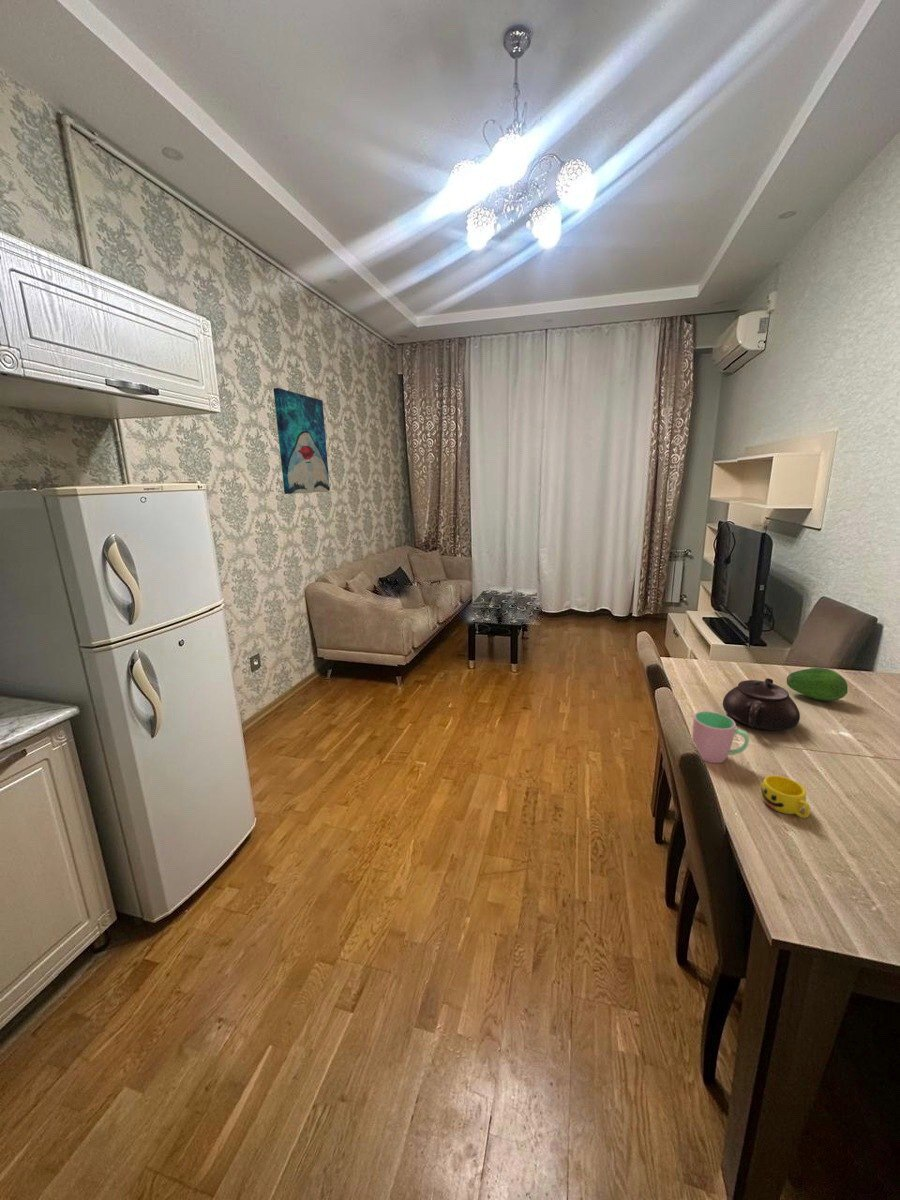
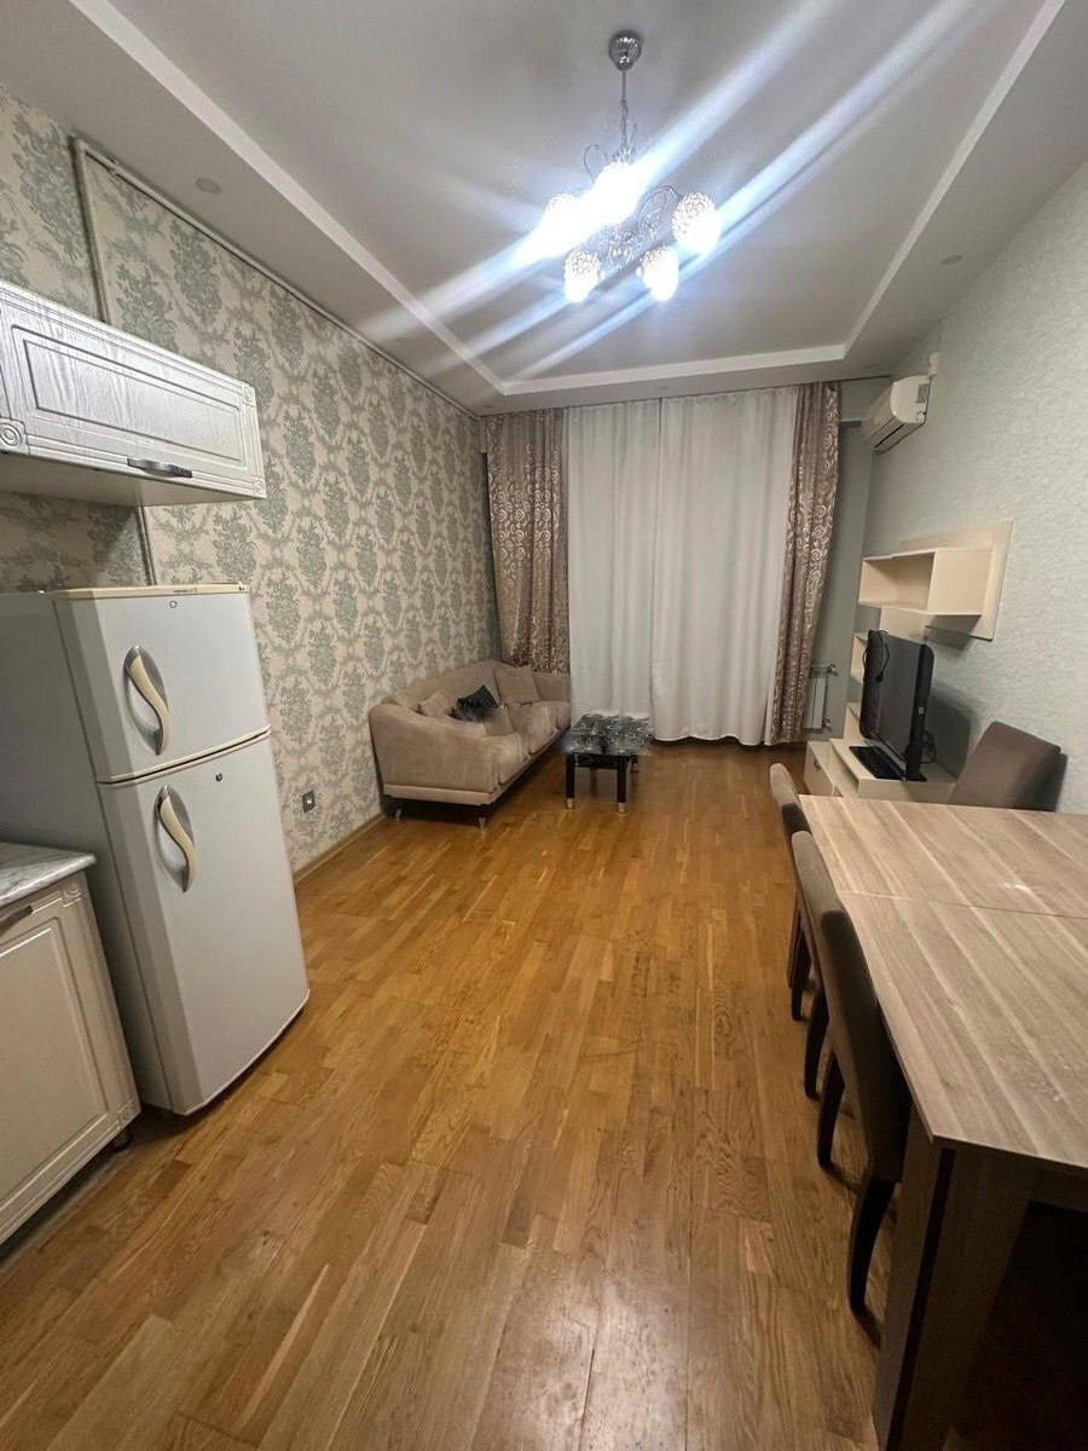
- fruit (816, 683)
- teapot (759, 700)
- cup (719, 739)
- wall art (304, 444)
- cup (787, 798)
